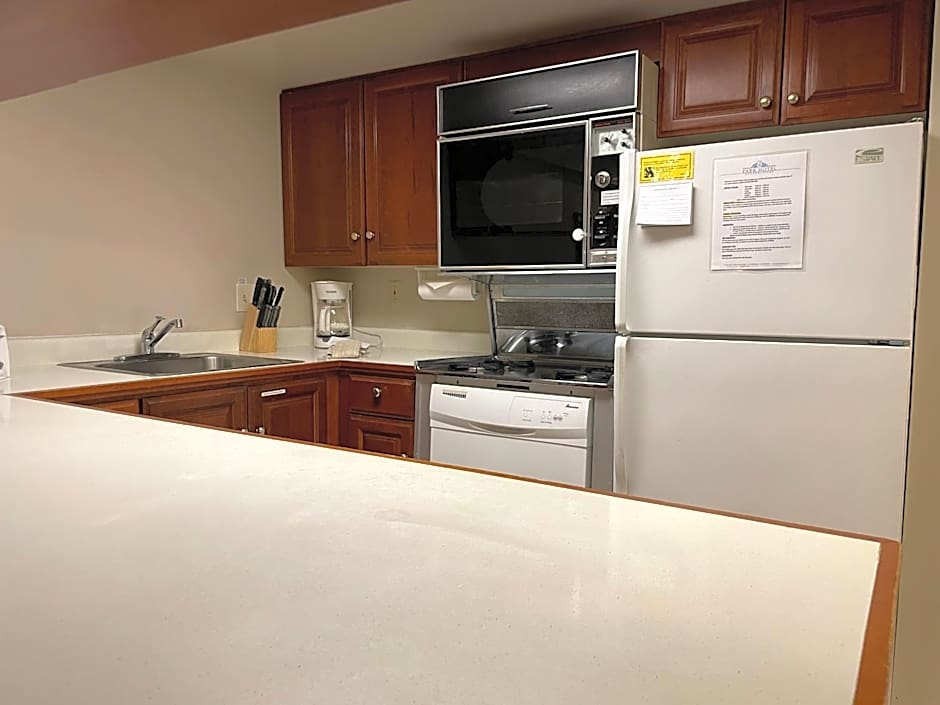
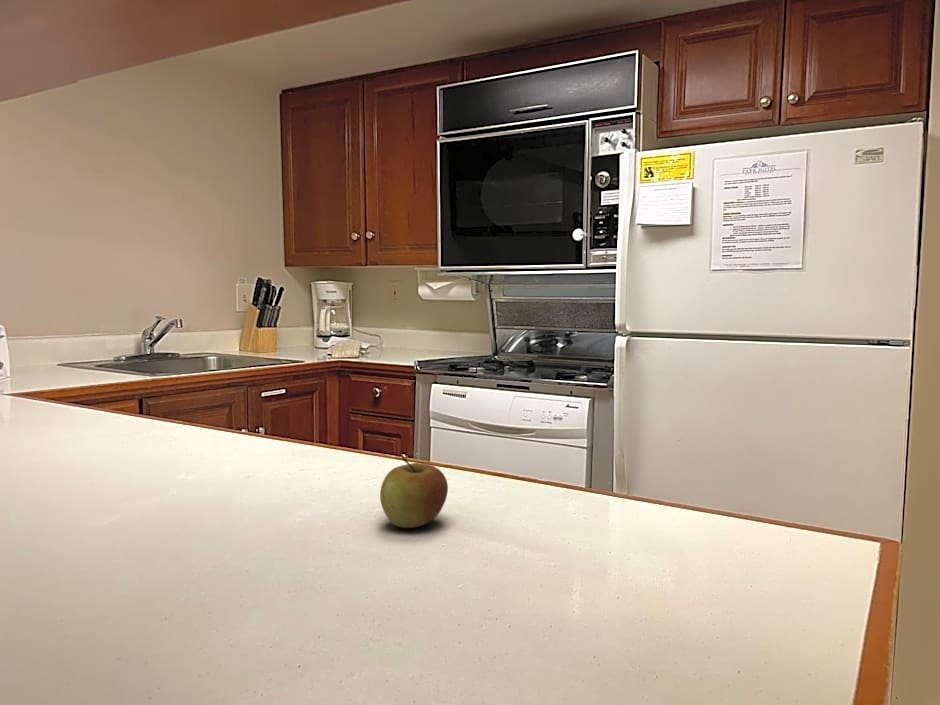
+ apple (414, 489)
